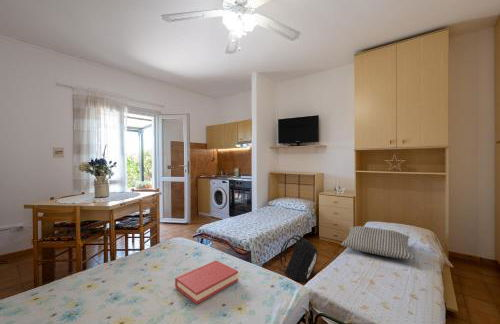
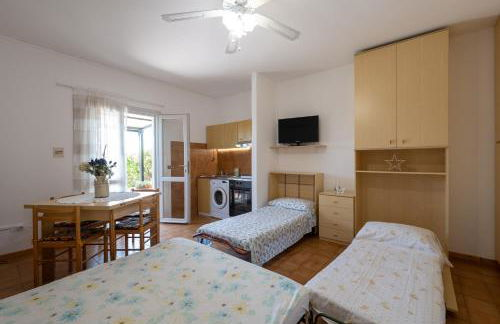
- hardback book (207, 279)
- pillow (376, 240)
- backpack (297, 254)
